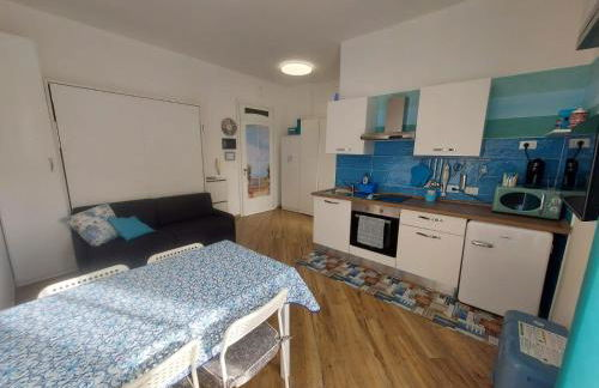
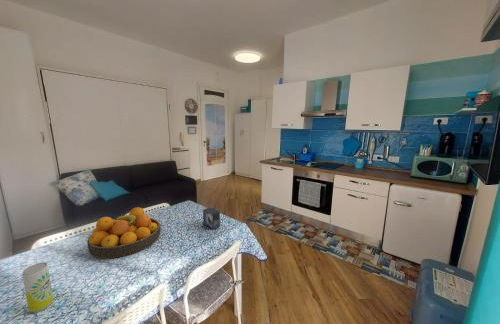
+ fruit bowl (126, 226)
+ beverage can (38, 287)
+ small box (211, 217)
